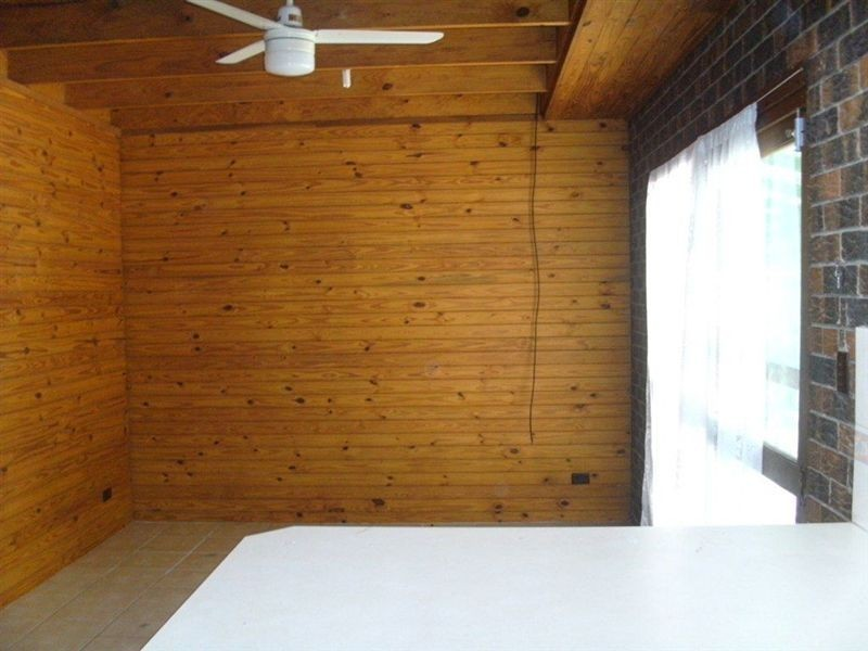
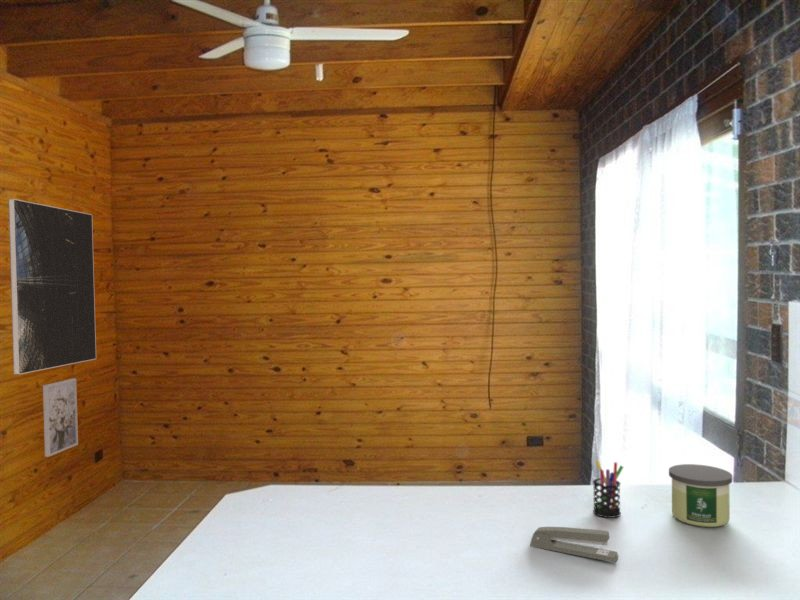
+ pen holder (610, 486)
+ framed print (56, 287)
+ stapler (573, 539)
+ wall art (61, 416)
+ candle (700, 495)
